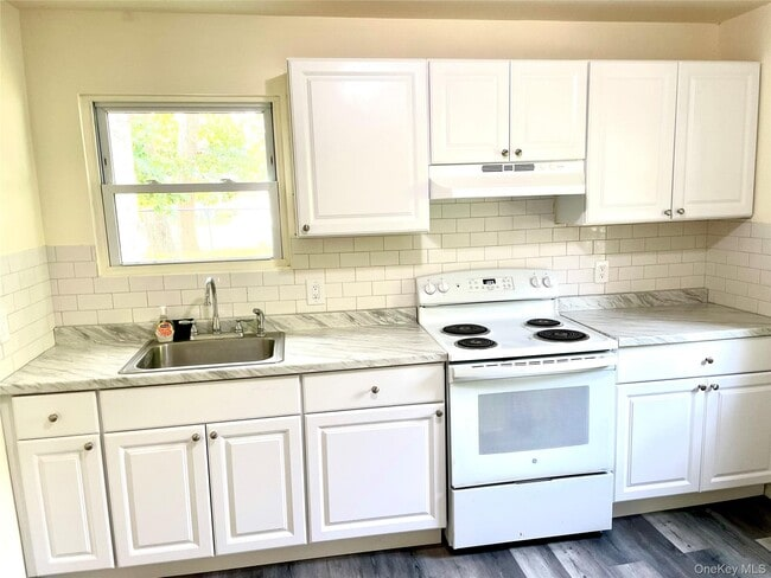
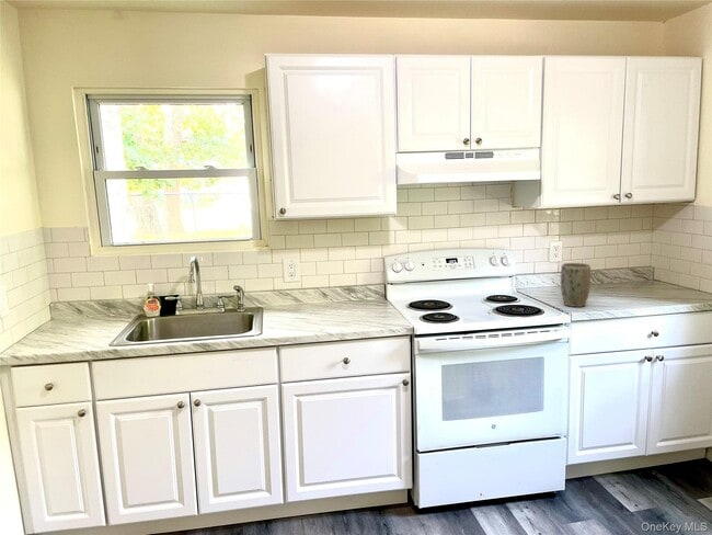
+ plant pot (575, 284)
